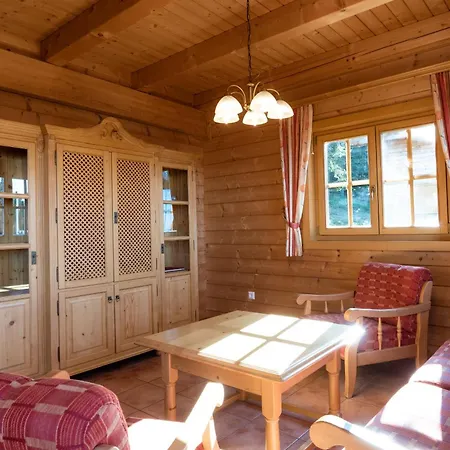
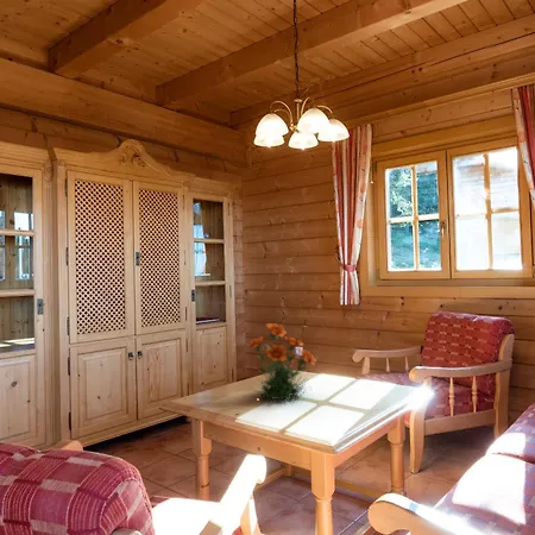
+ flower plant (281, 359)
